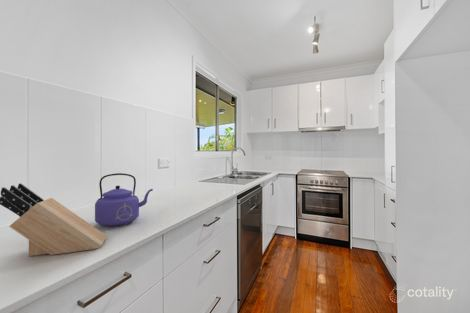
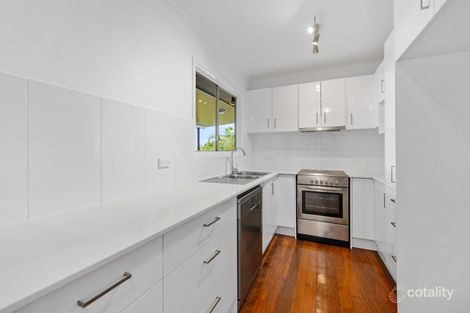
- knife block (56, 216)
- kettle (125, 197)
